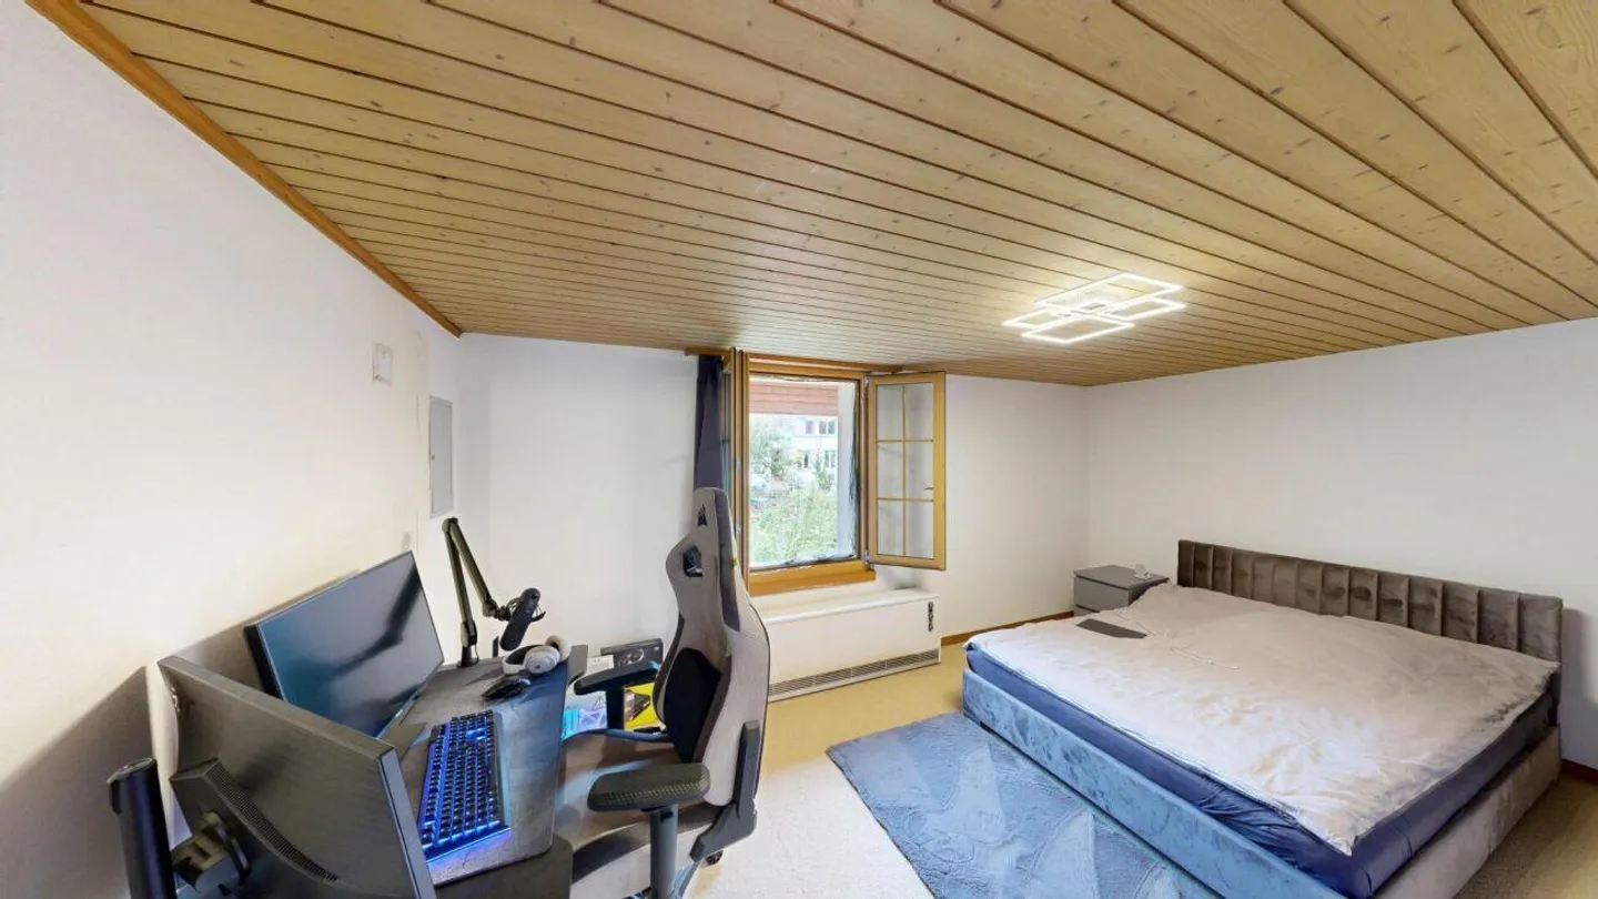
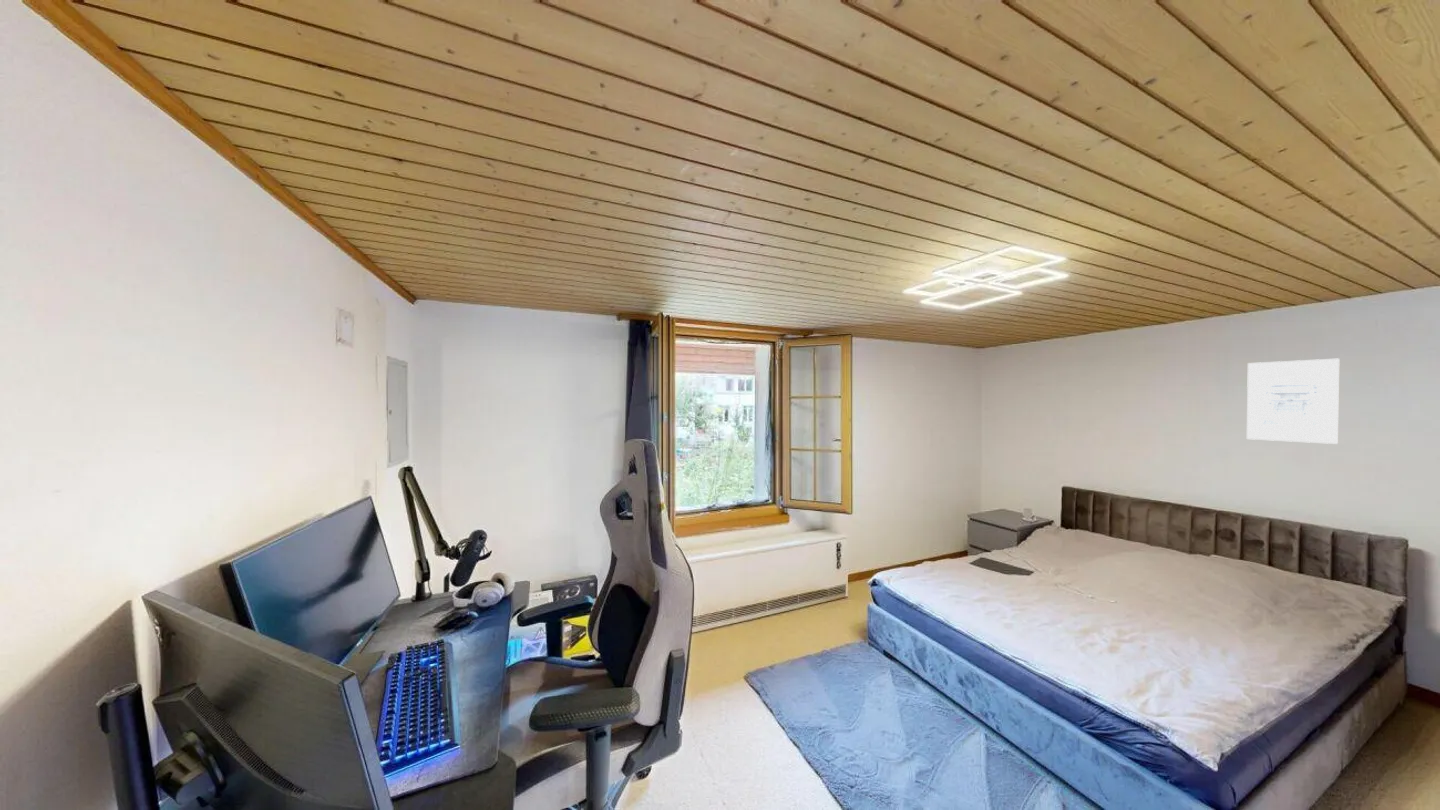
+ wall art (1290, 401)
